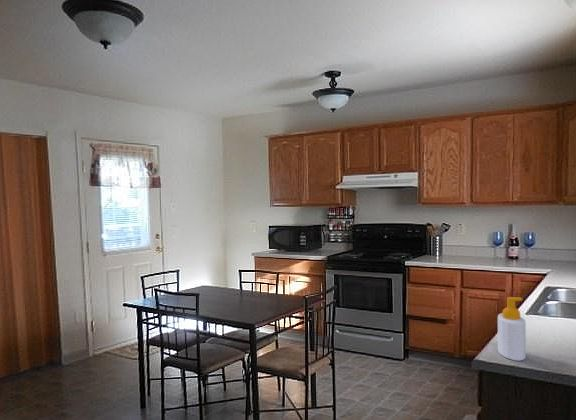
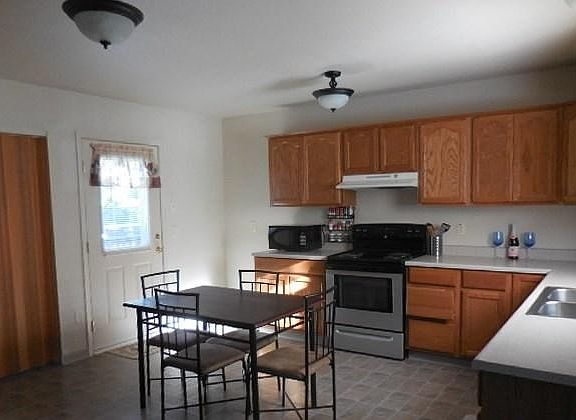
- soap bottle (511, 326)
